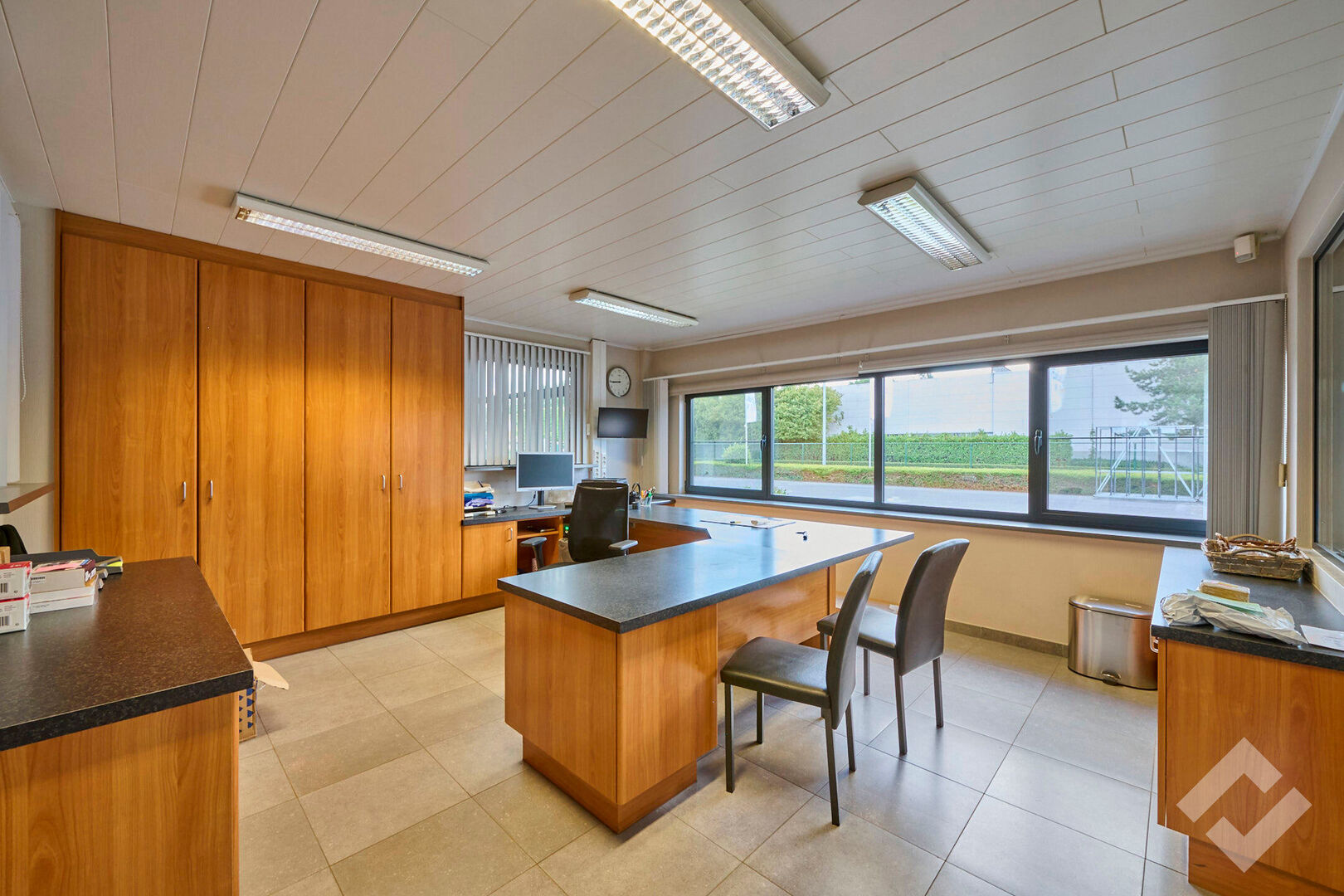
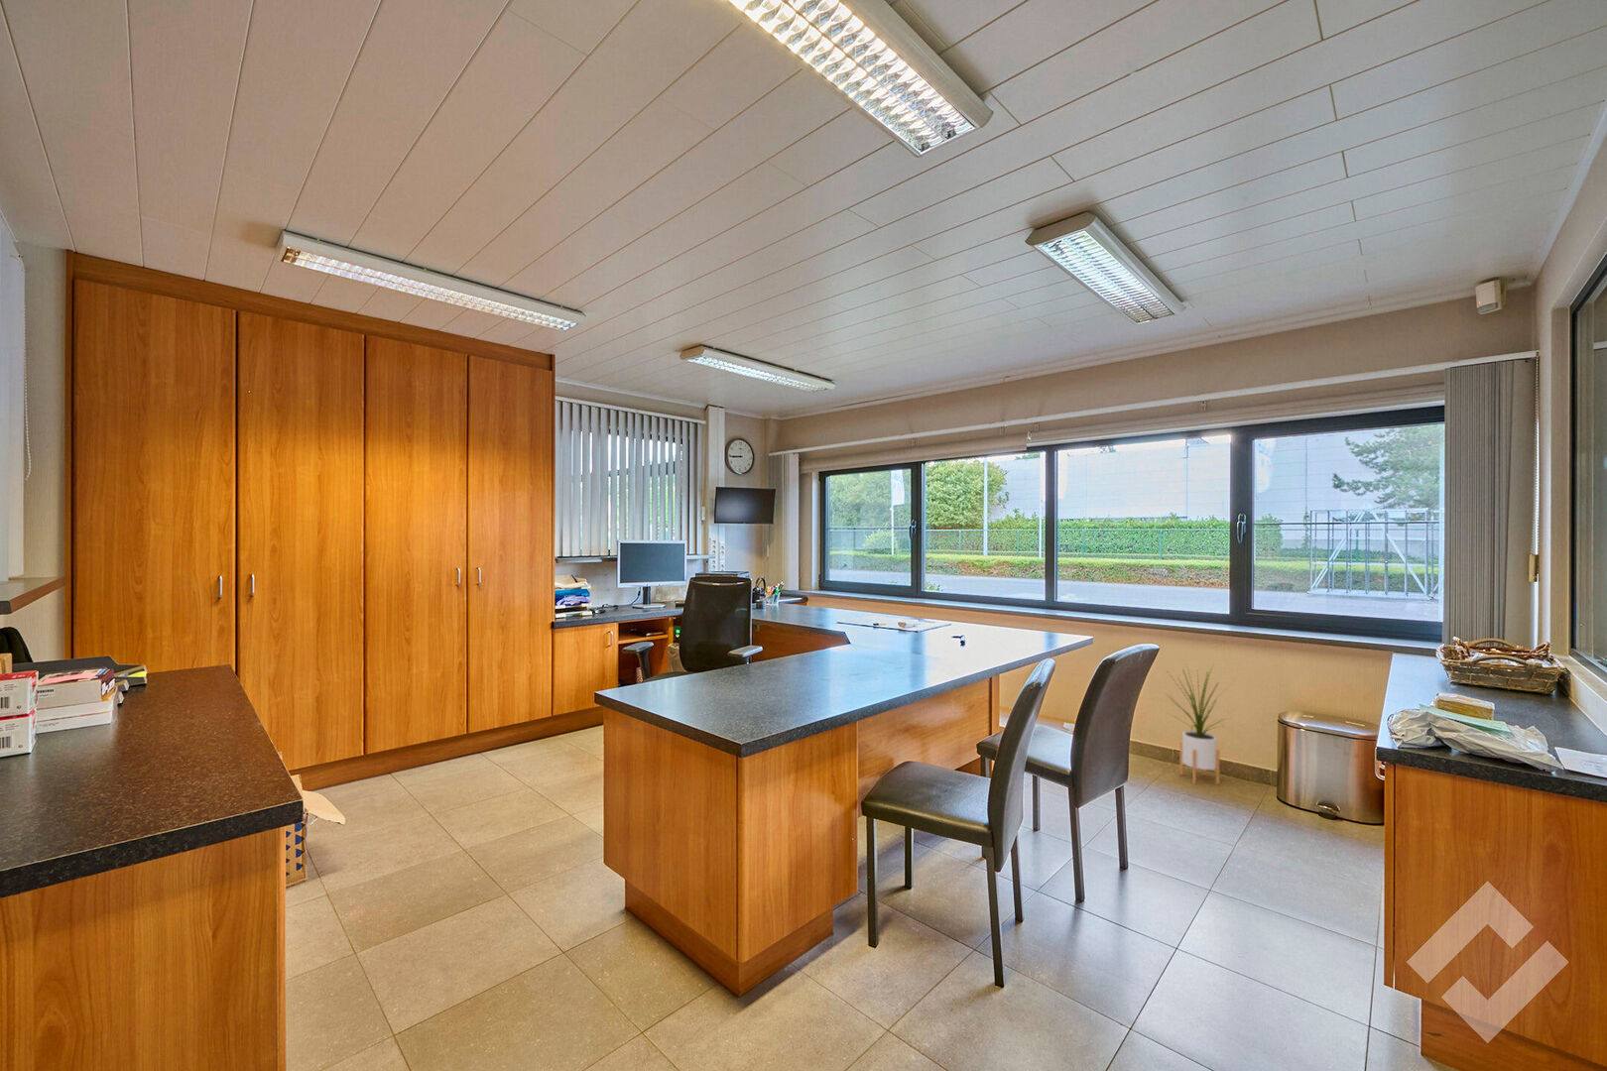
+ house plant (1200, 721)
